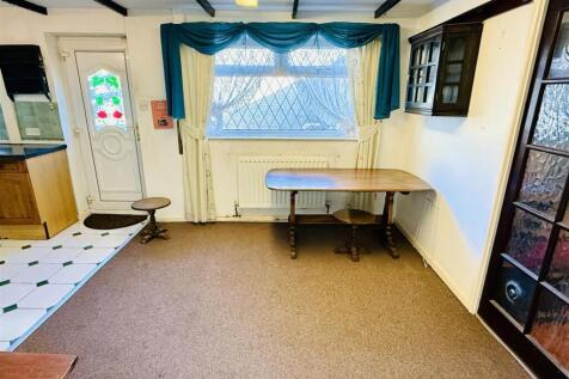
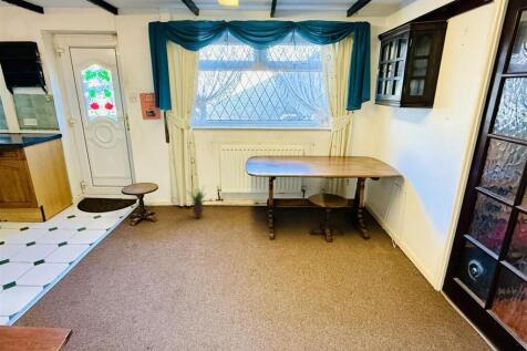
+ potted plant (199, 202)
